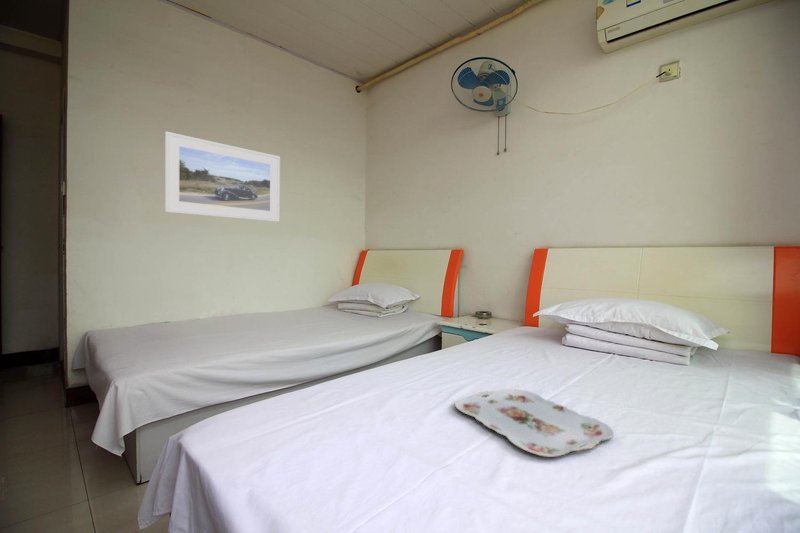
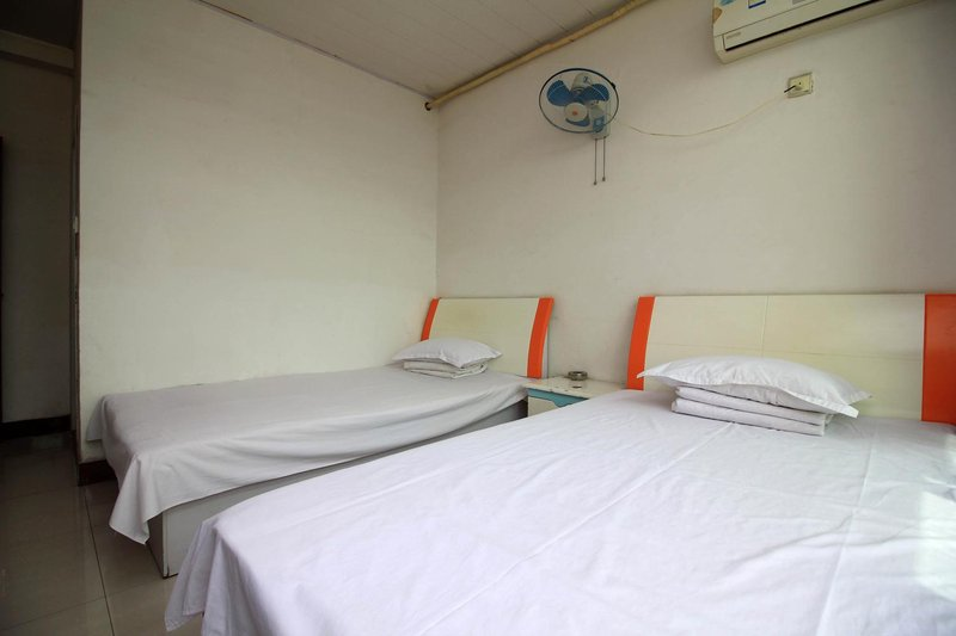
- serving tray (527, 417)
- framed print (228, 181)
